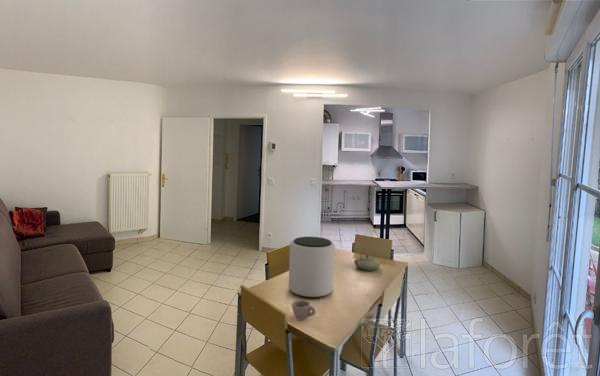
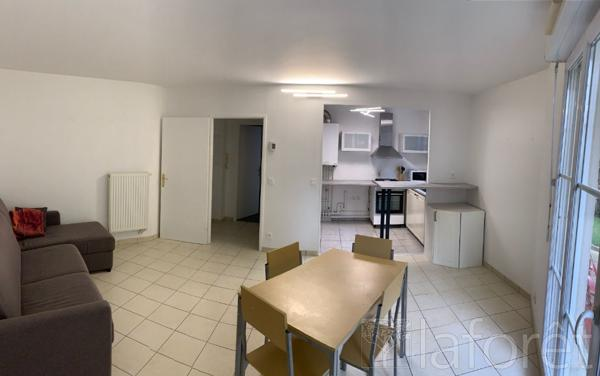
- teapot (366, 257)
- cup (303, 311)
- plant pot (311, 265)
